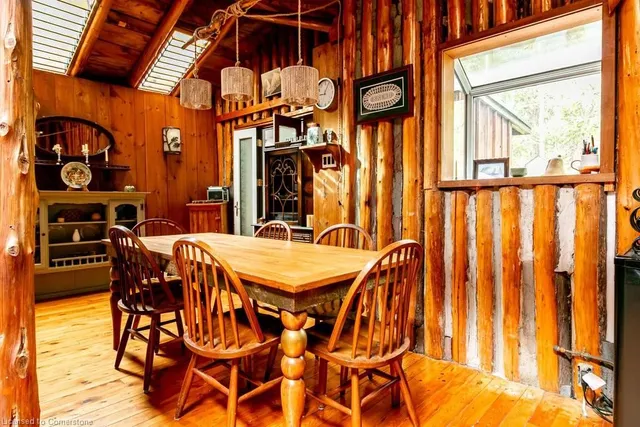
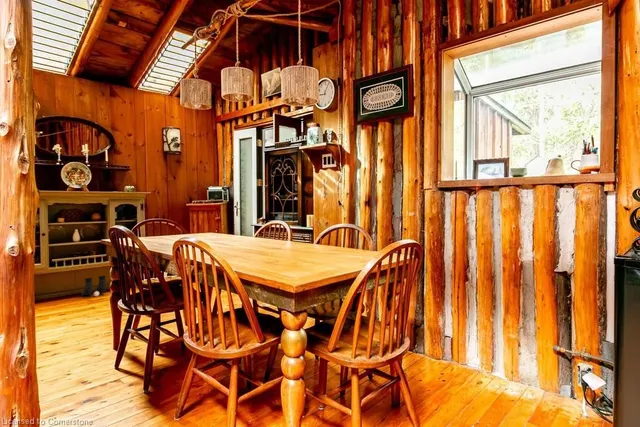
+ boots (91, 284)
